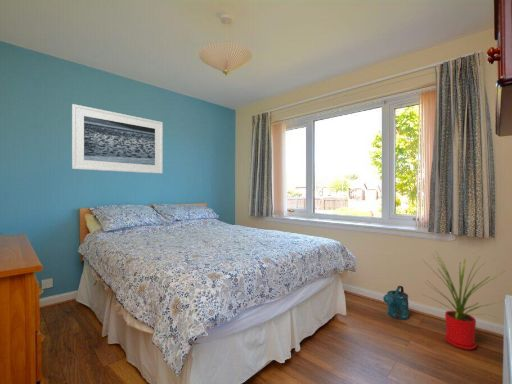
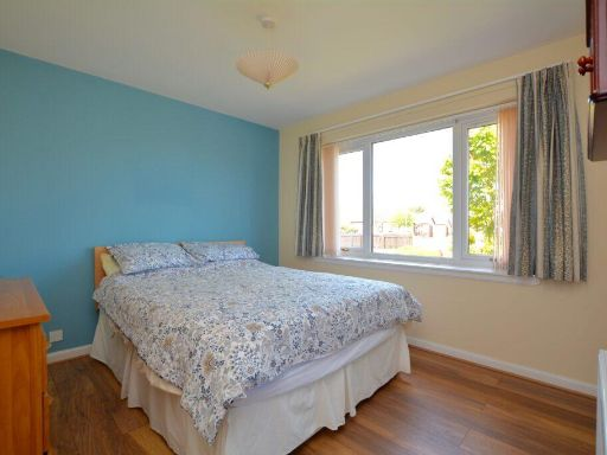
- watering can (395, 303)
- house plant (460, 298)
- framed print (122, 142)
